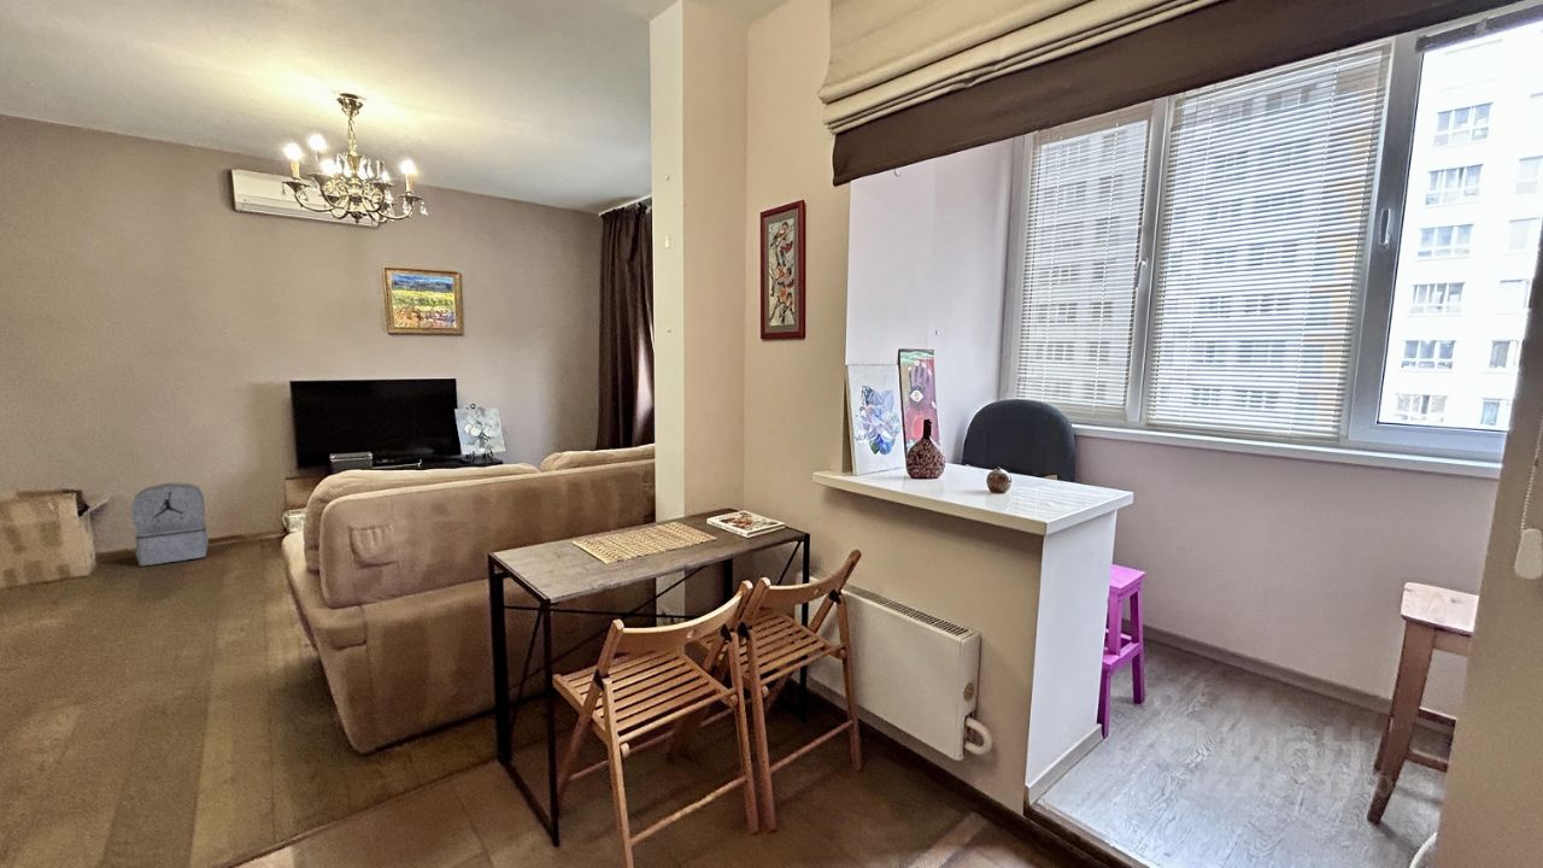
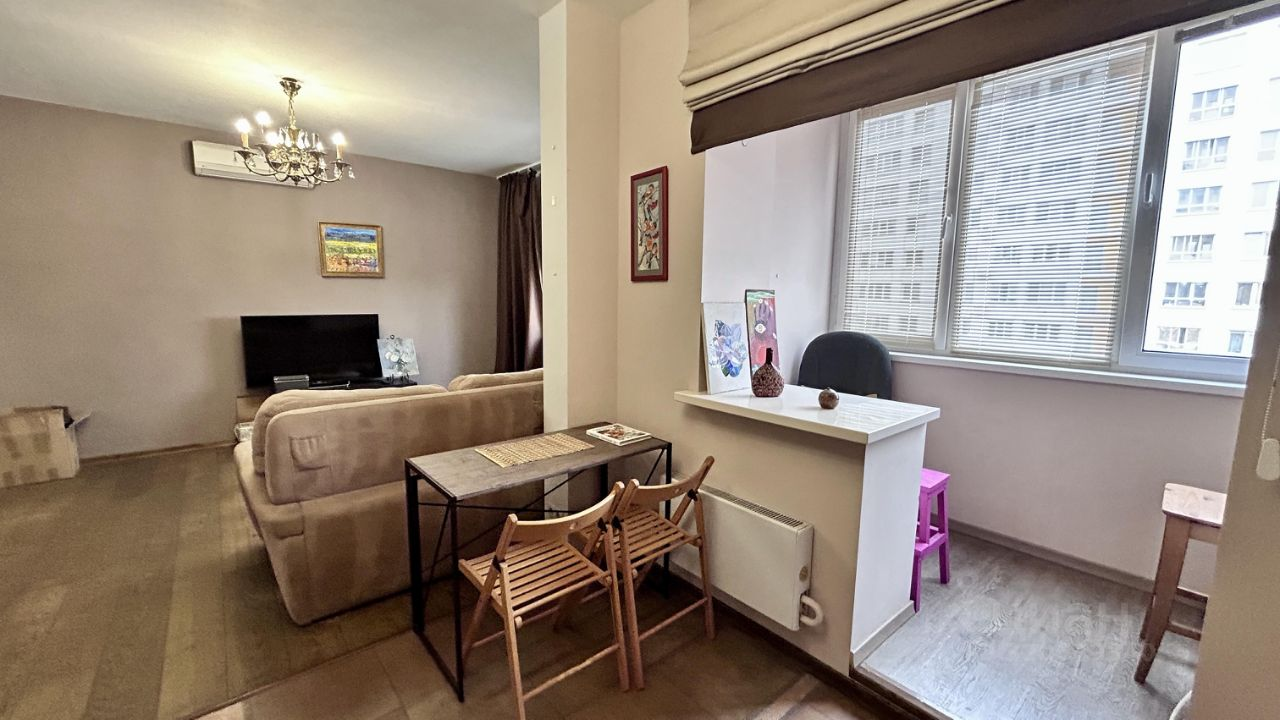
- backpack (171, 520)
